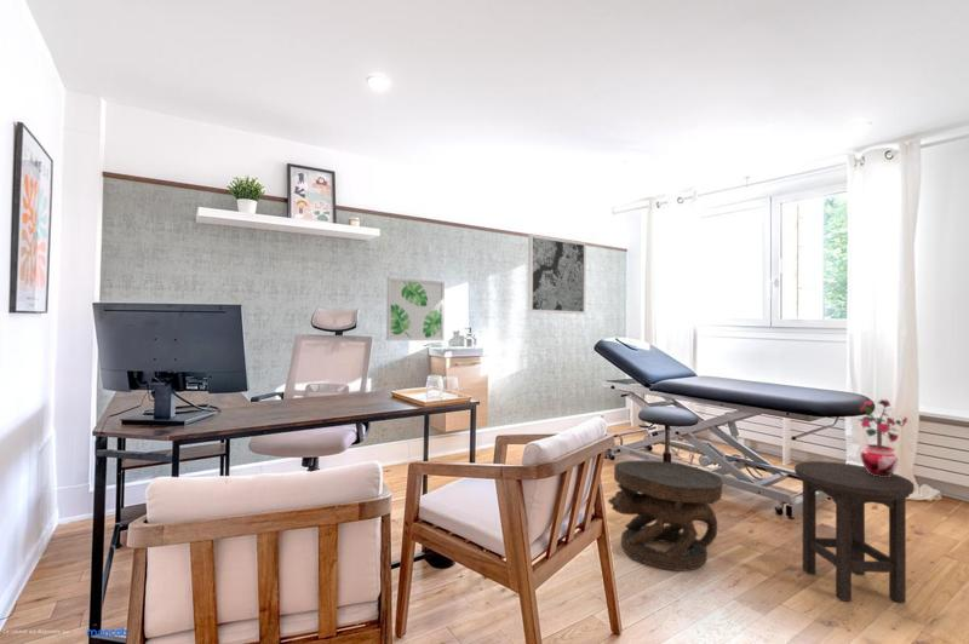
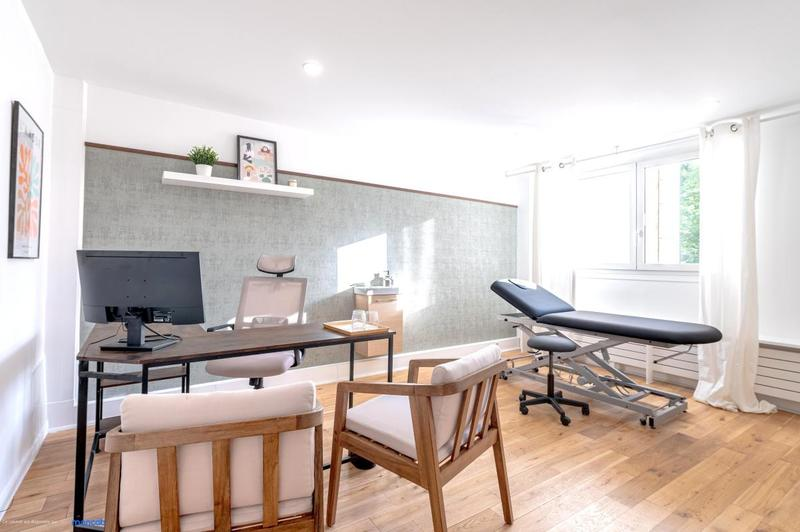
- side table (663, 510)
- wall art (415, 310)
- wall art (557, 276)
- potted plant (877, 435)
- stool (850, 529)
